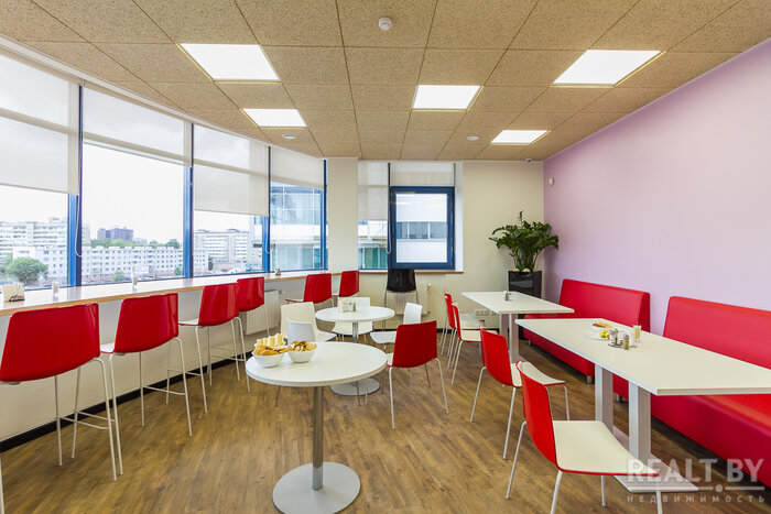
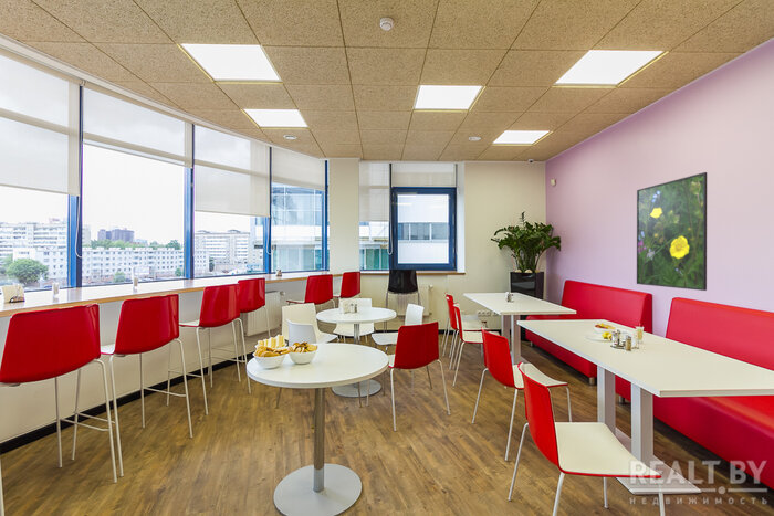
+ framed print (667, 234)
